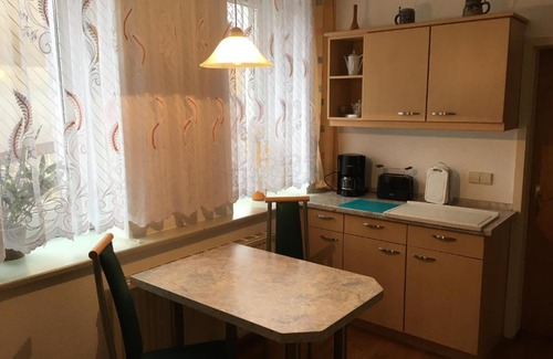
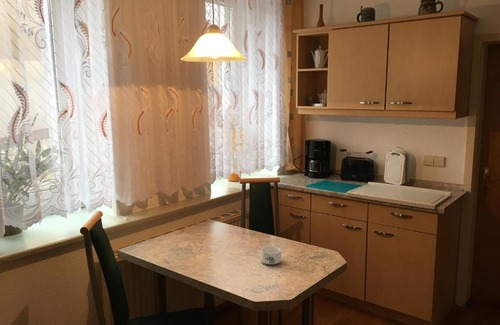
+ mug (270, 255)
